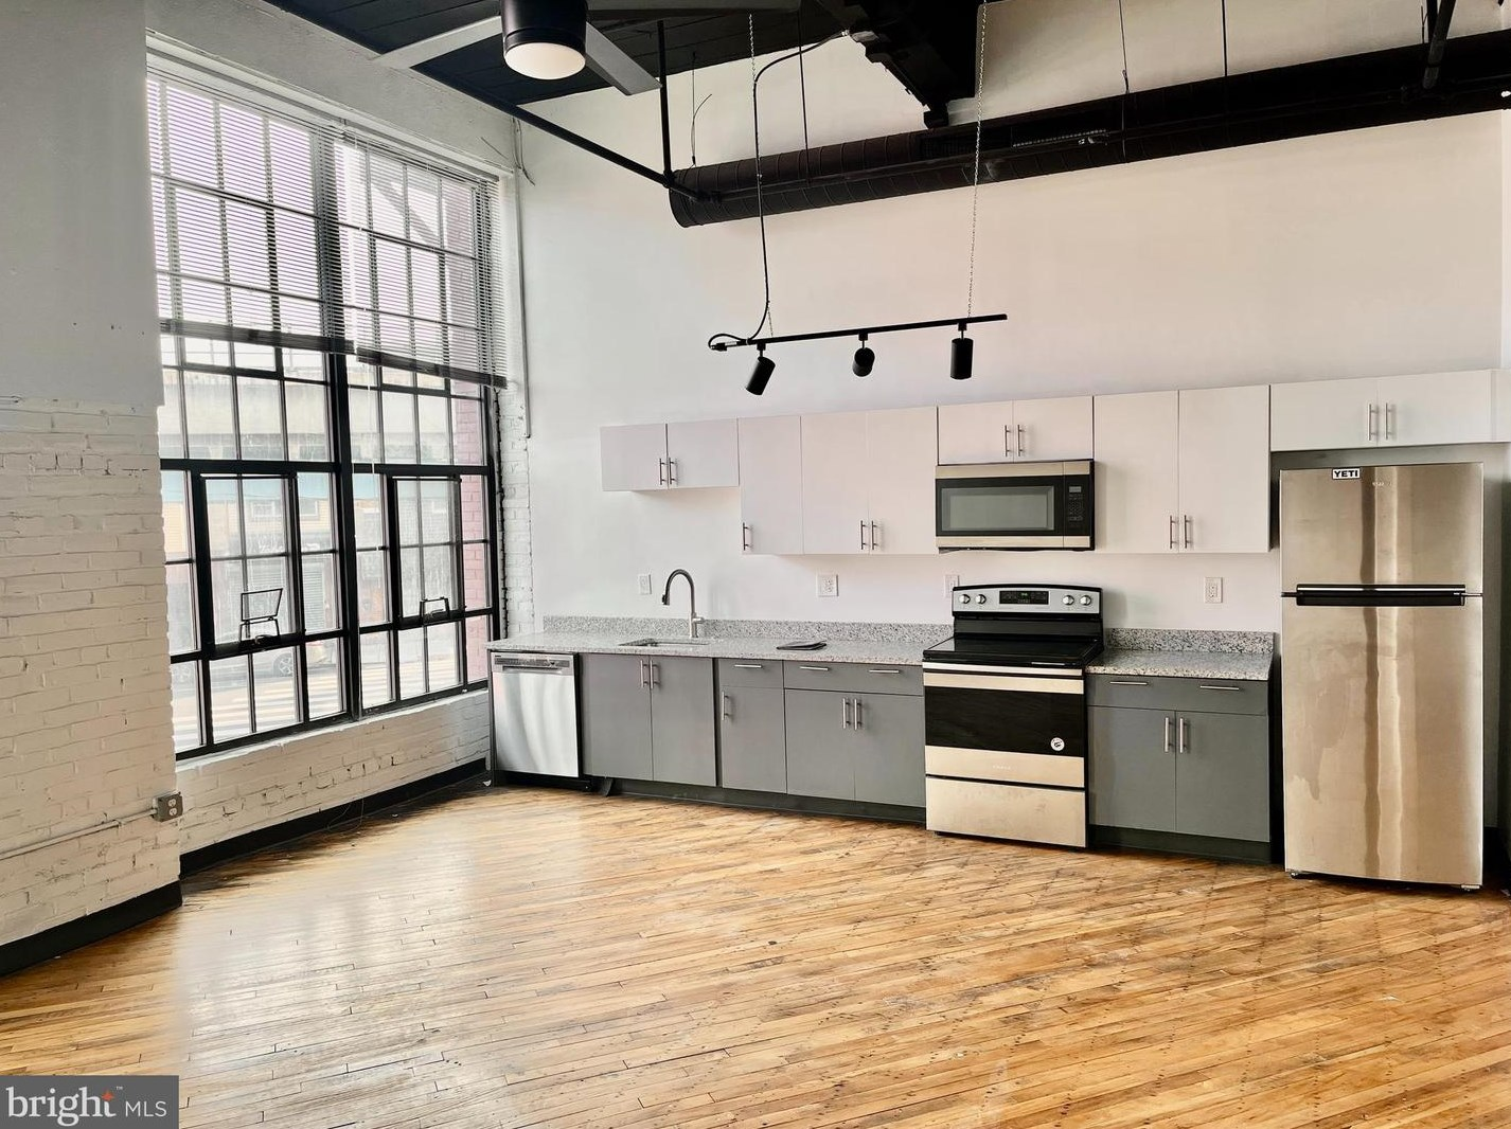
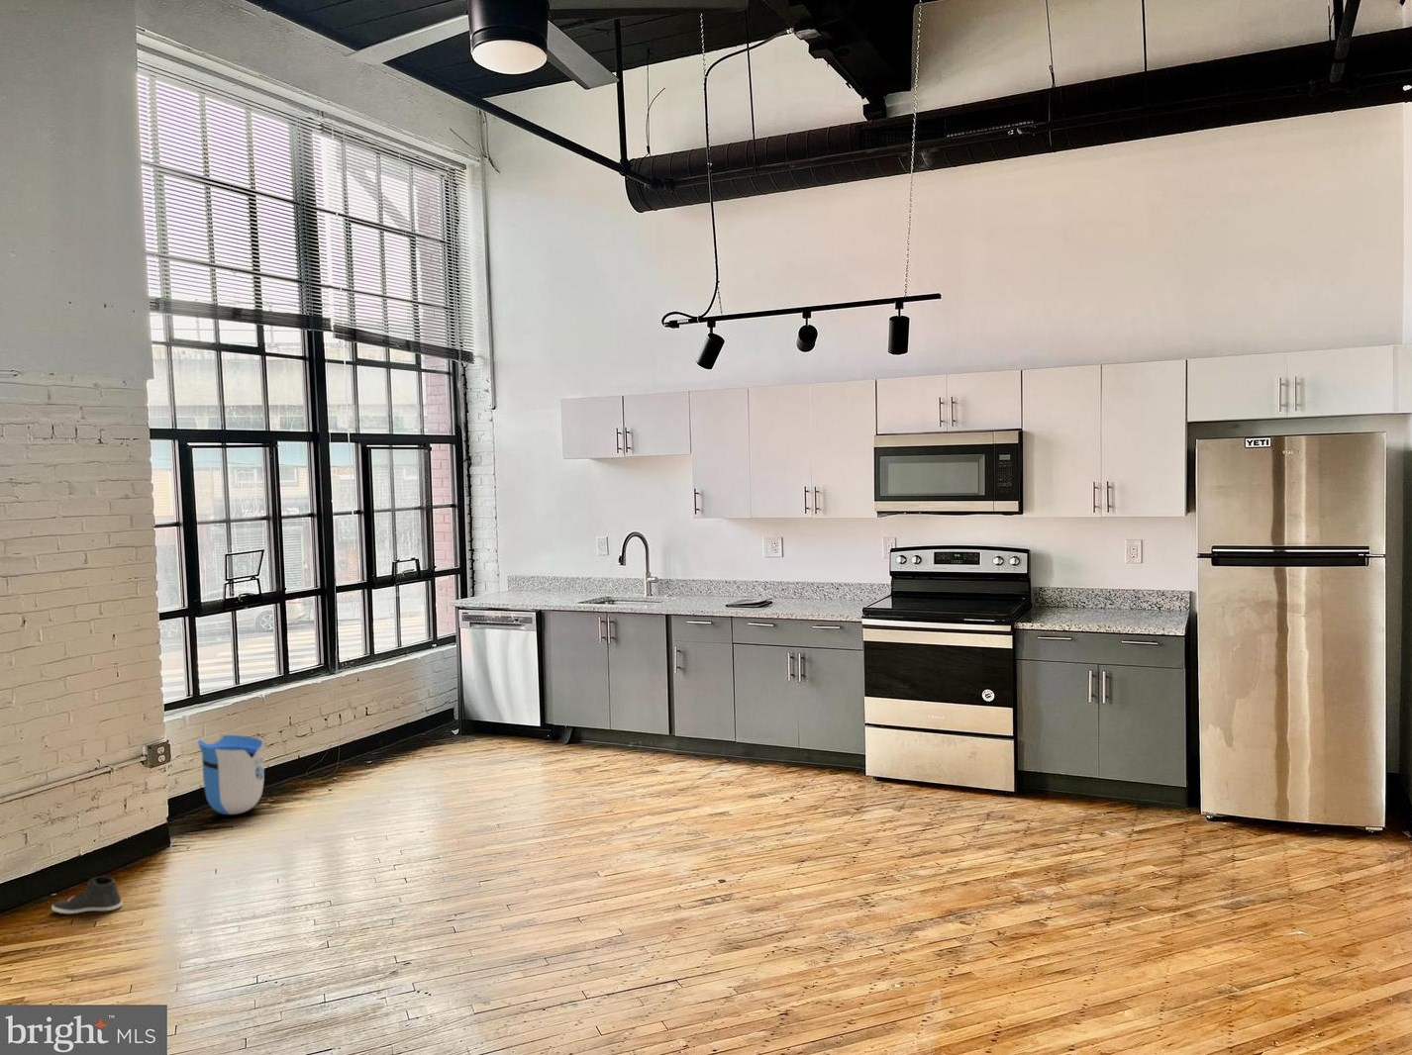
+ sneaker (86, 893)
+ sun visor (233, 775)
